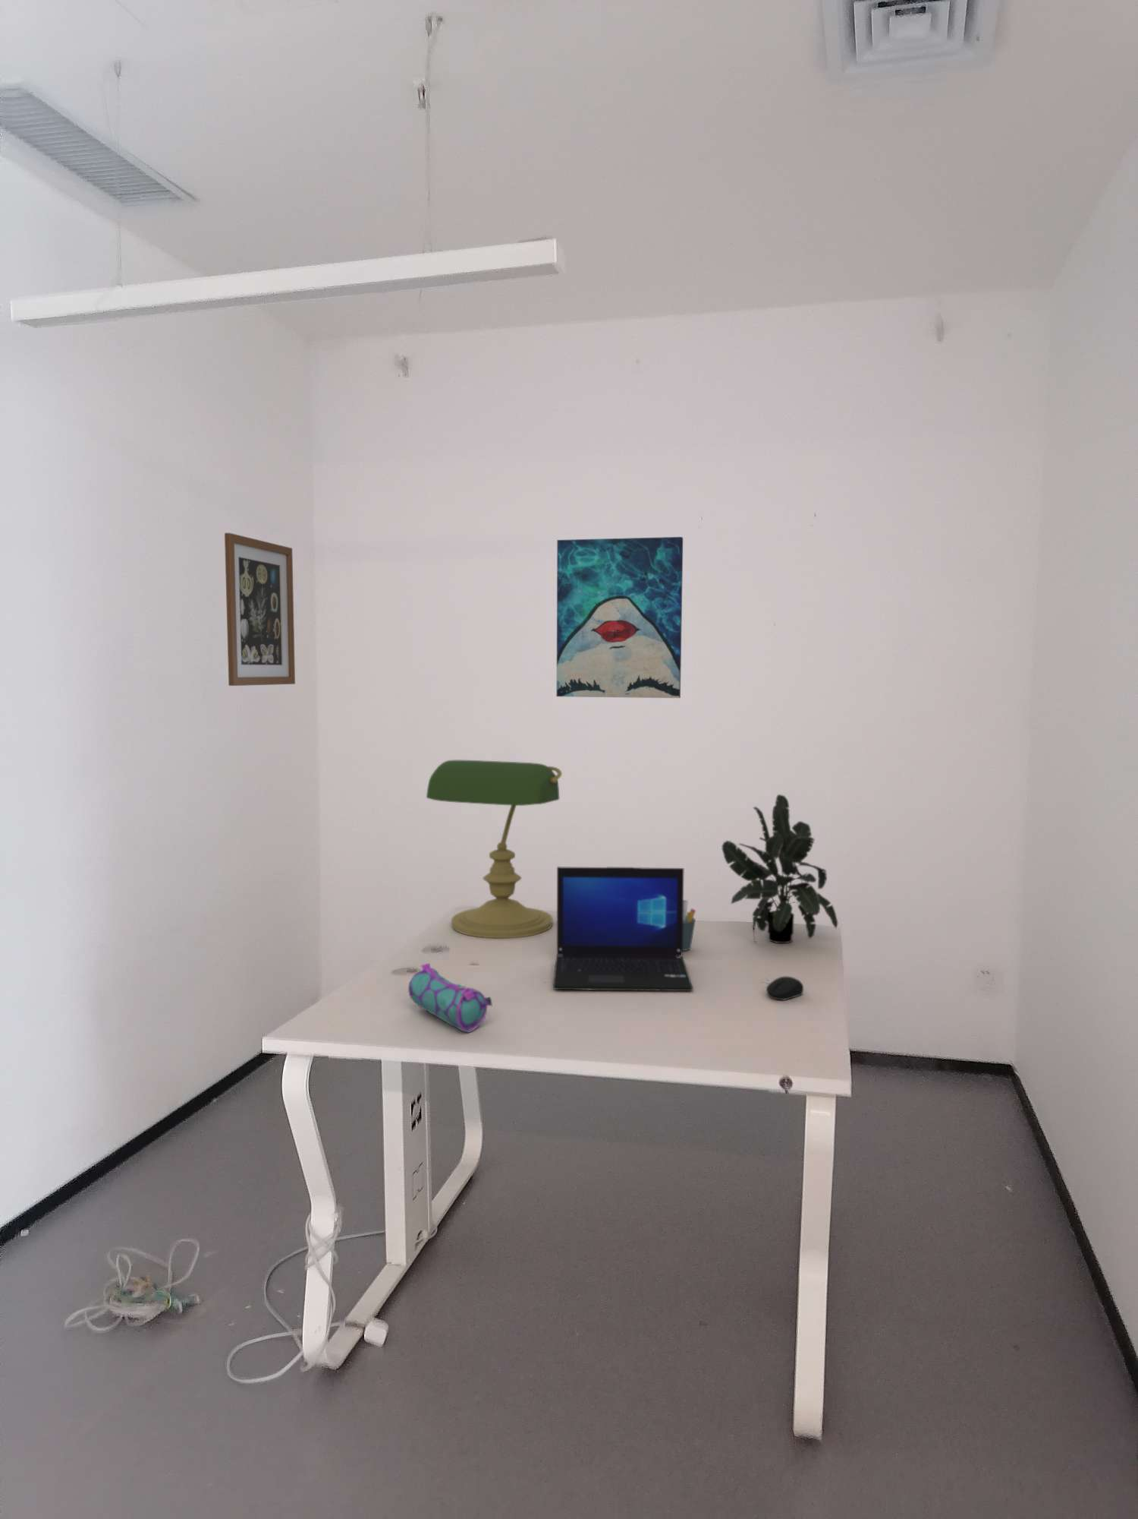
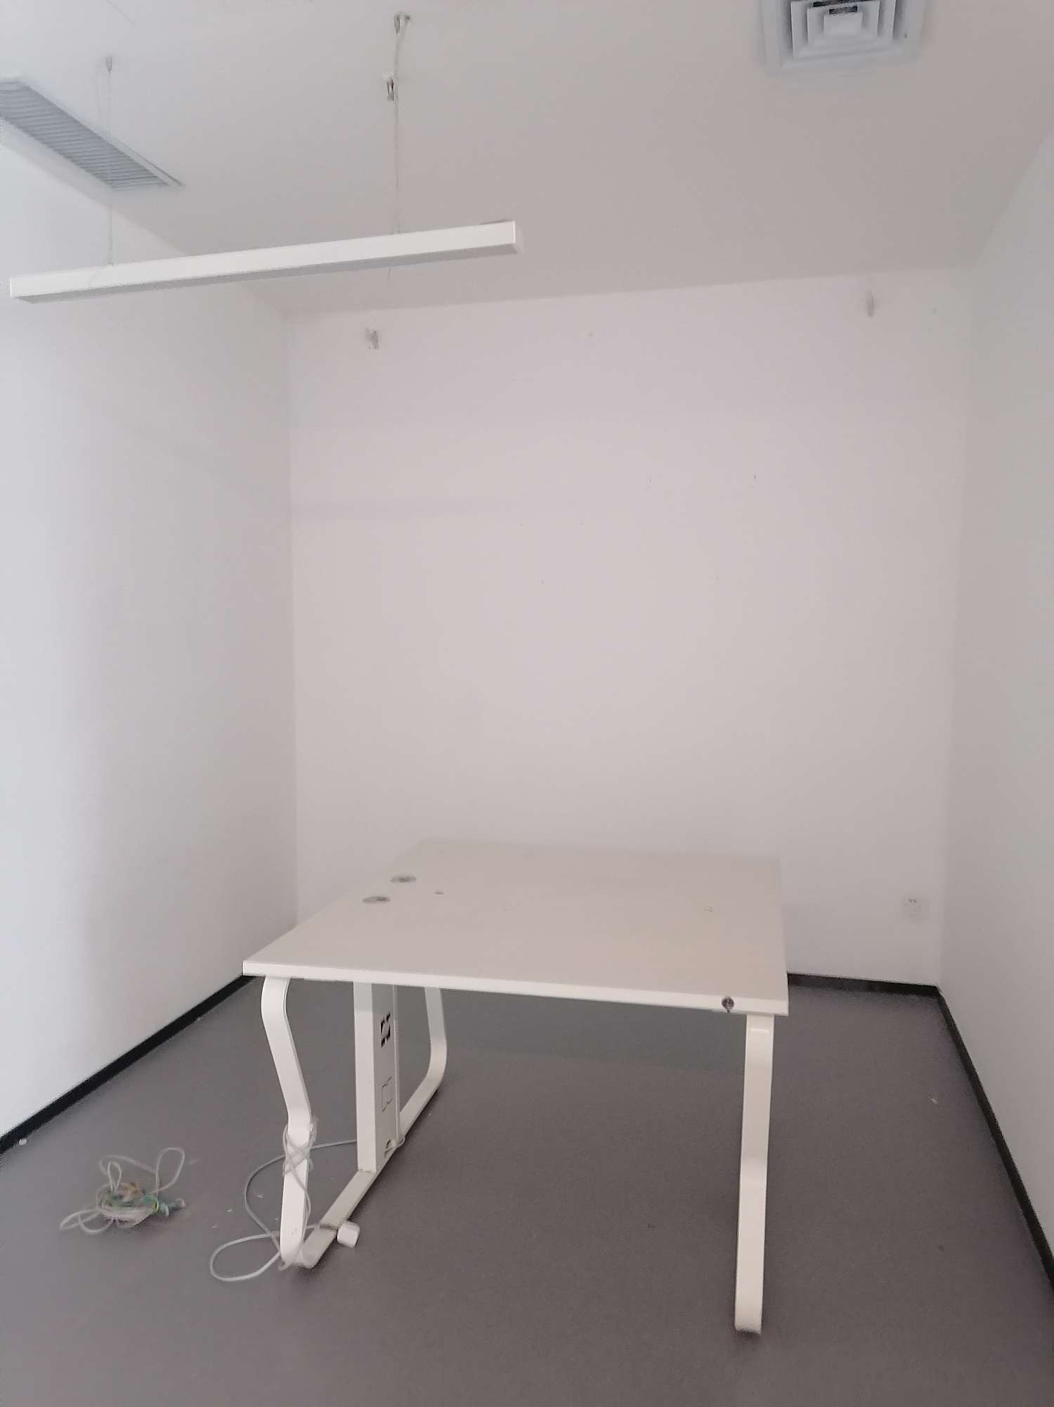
- potted plant (788, 870)
- wall art (618, 618)
- laptop (622, 926)
- desk lamp (497, 846)
- wall art (262, 612)
- pen holder (683, 926)
- pencil case (447, 998)
- computer mouse (784, 987)
